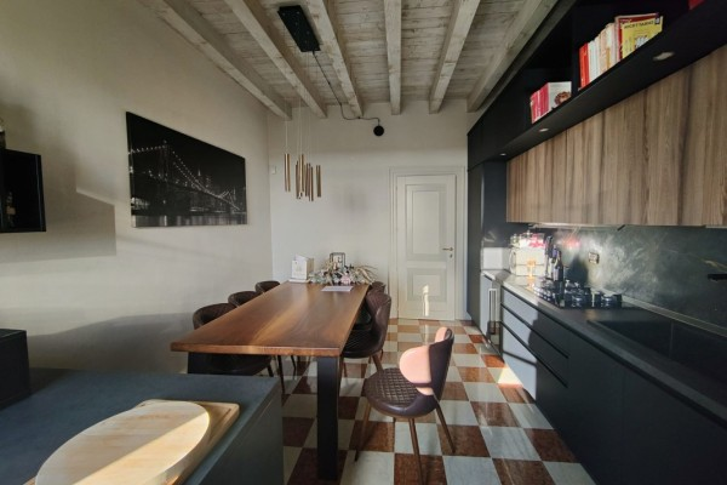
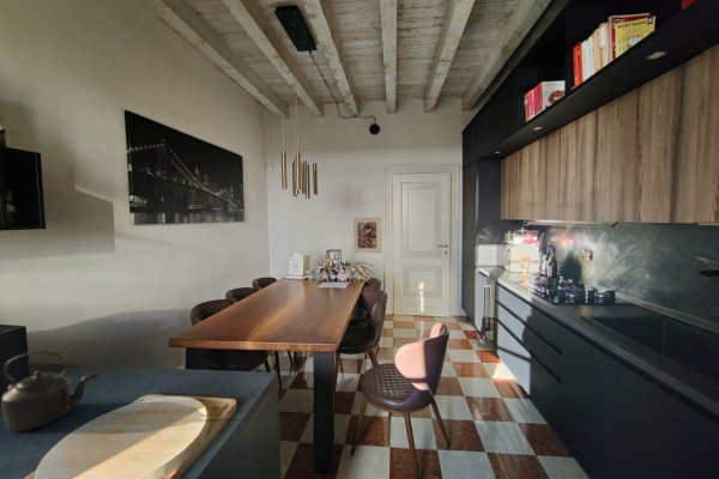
+ kettle (53, 382)
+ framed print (367, 235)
